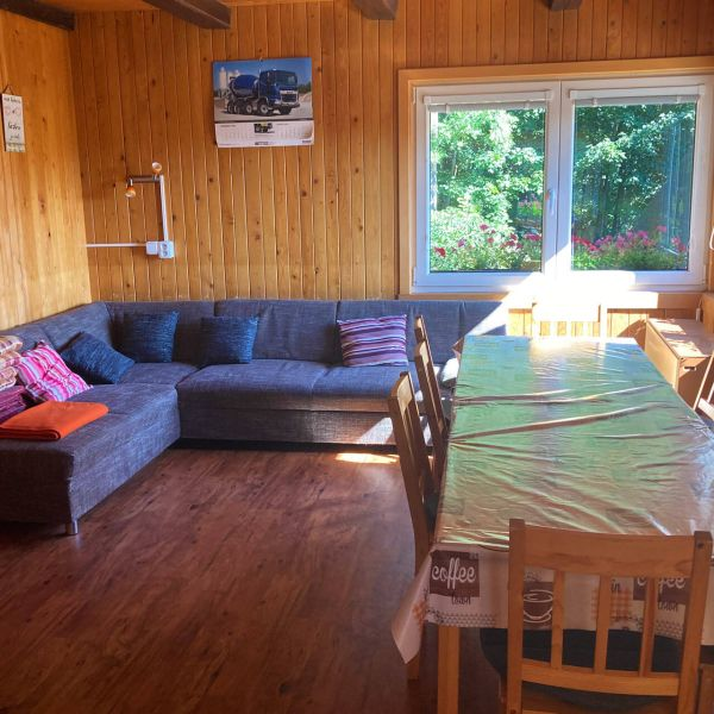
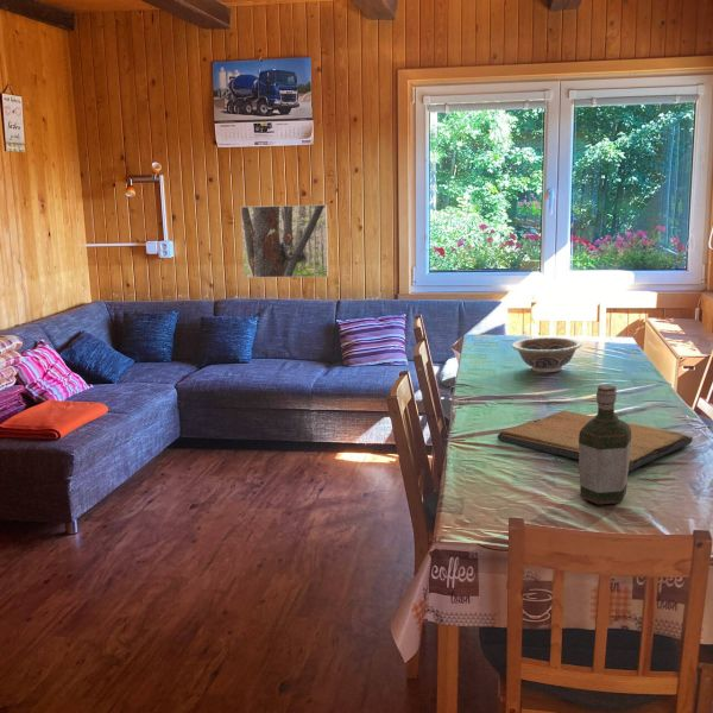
+ bottle (605, 442)
+ decorative bowl (545, 355)
+ religious icon (583, 425)
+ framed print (284, 241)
